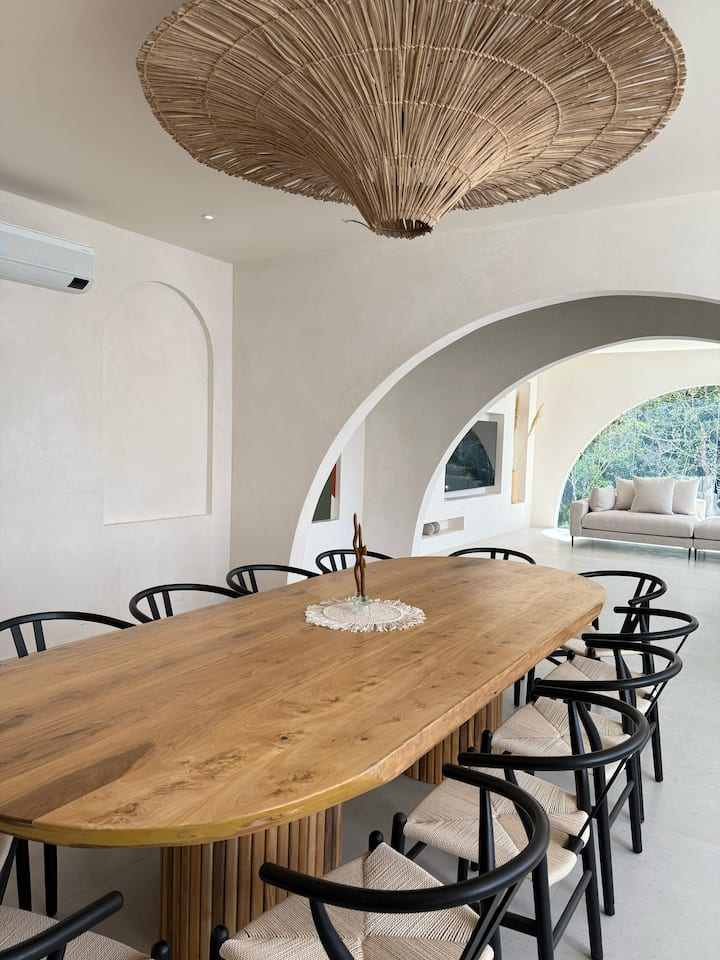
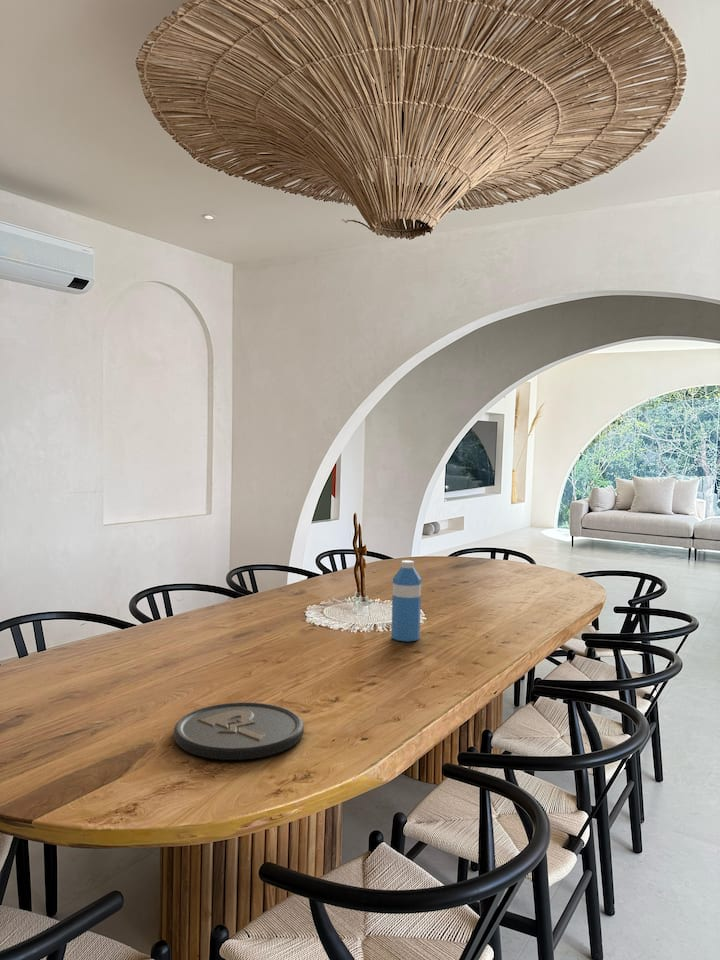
+ water bottle (406, 599)
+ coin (239, 728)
